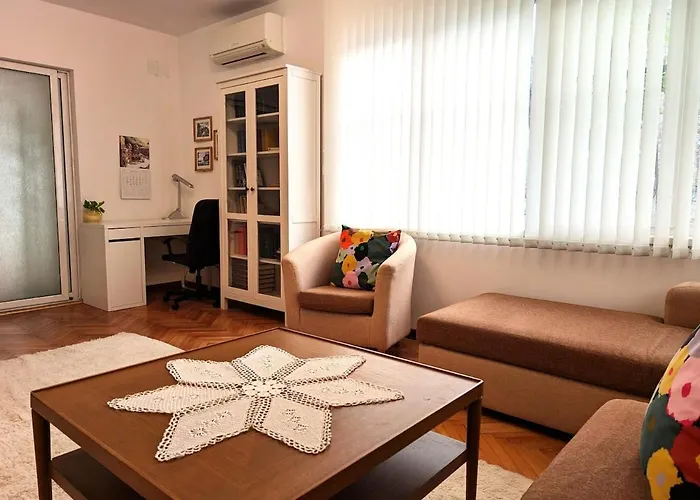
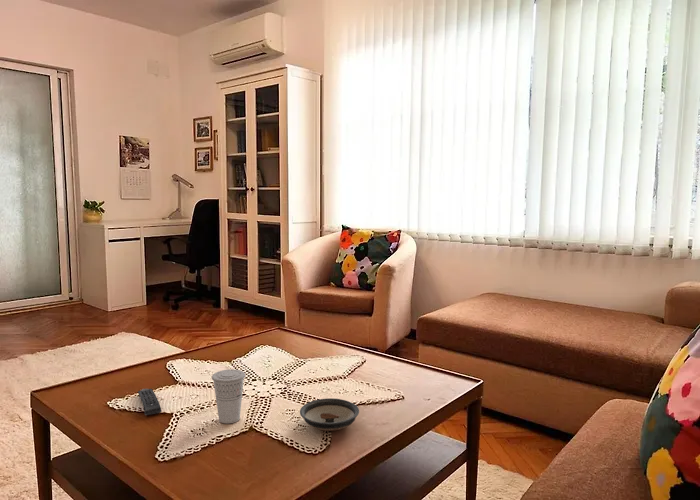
+ remote control (148, 399)
+ saucer (329, 417)
+ cup (229, 396)
